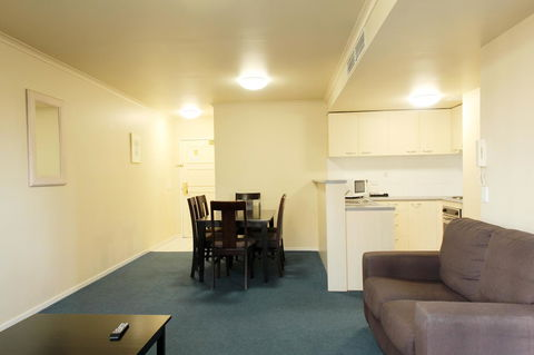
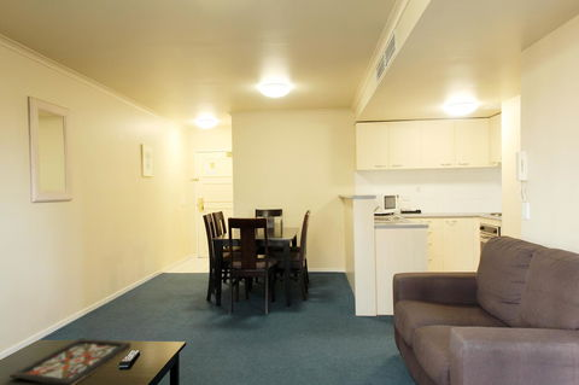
+ decorative tray (75, 358)
